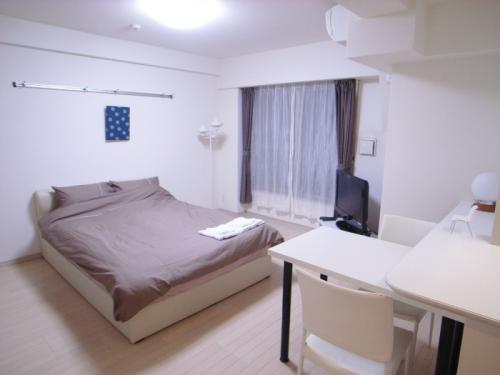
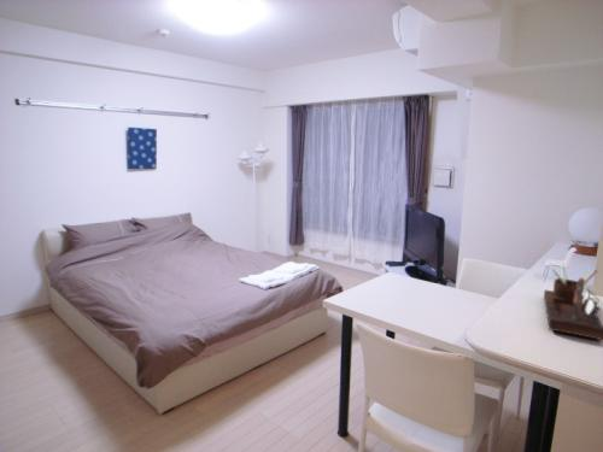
+ desk organizer (573, 292)
